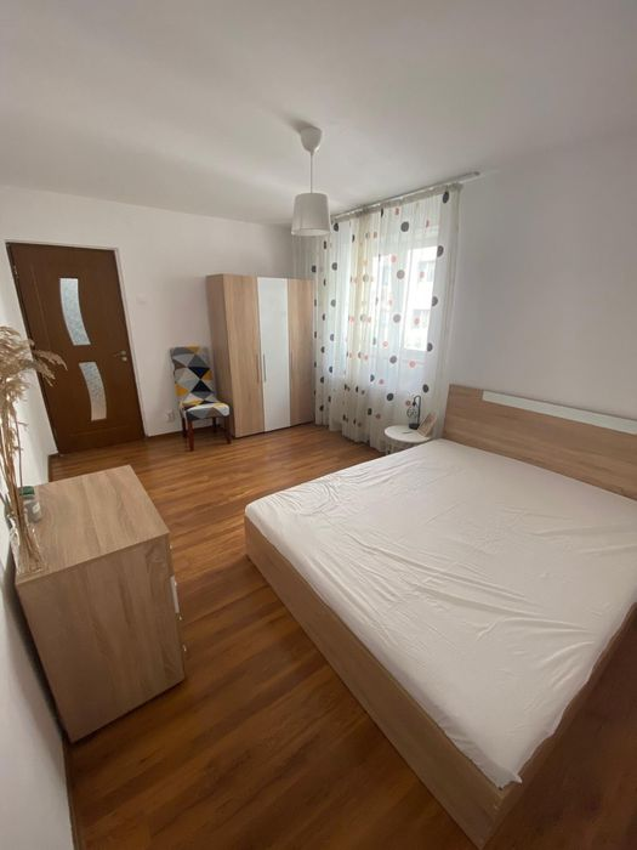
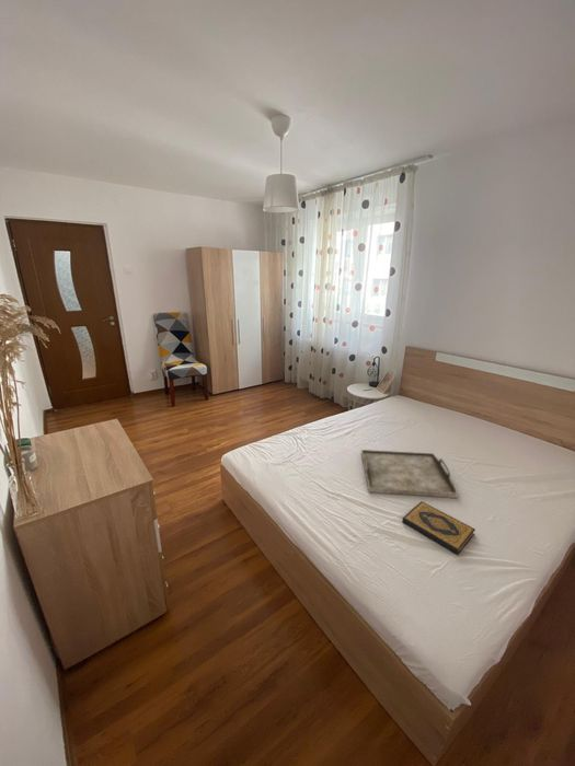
+ hardback book (437, 525)
+ serving tray (404, 467)
